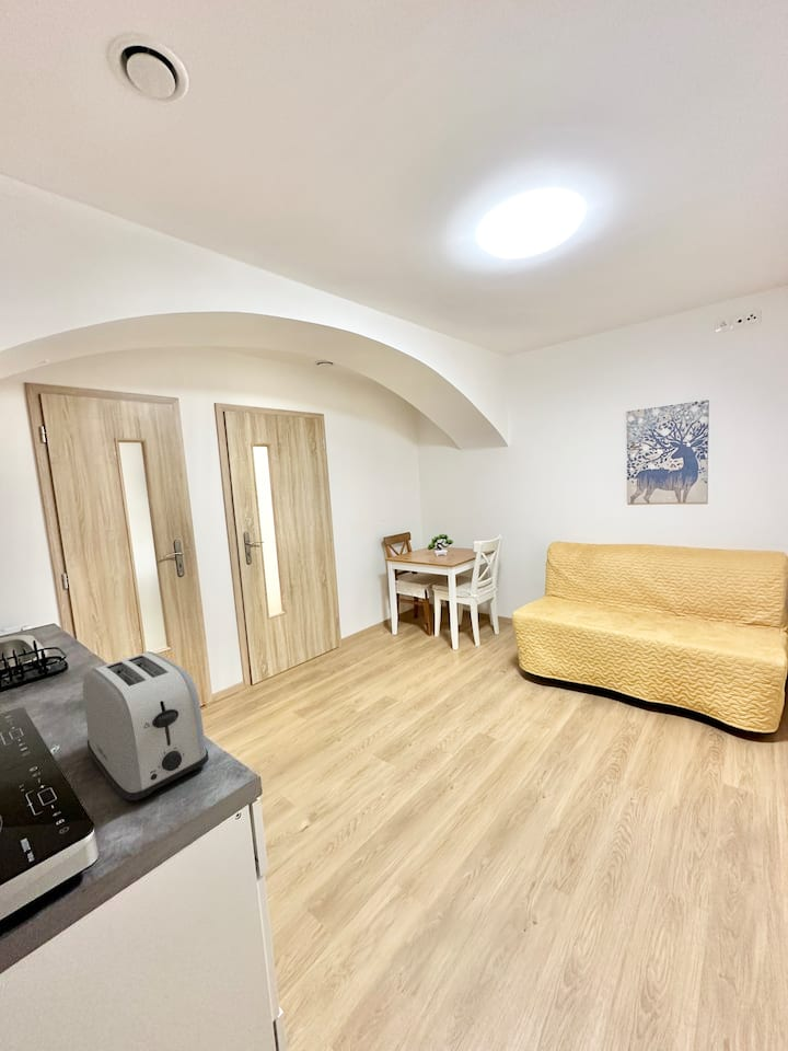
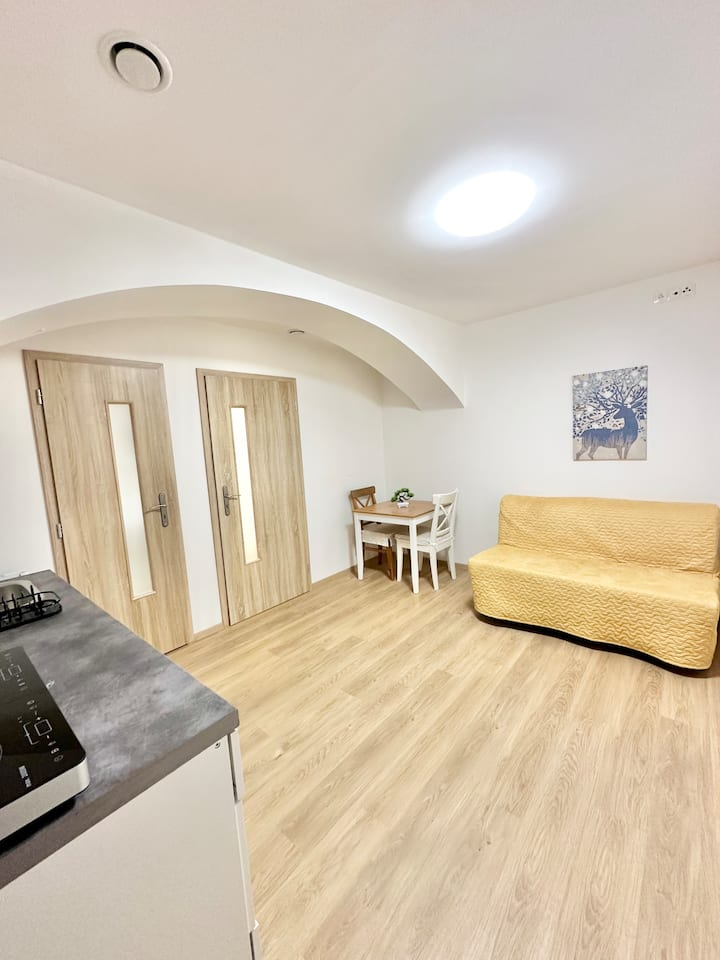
- toaster (142, 714)
